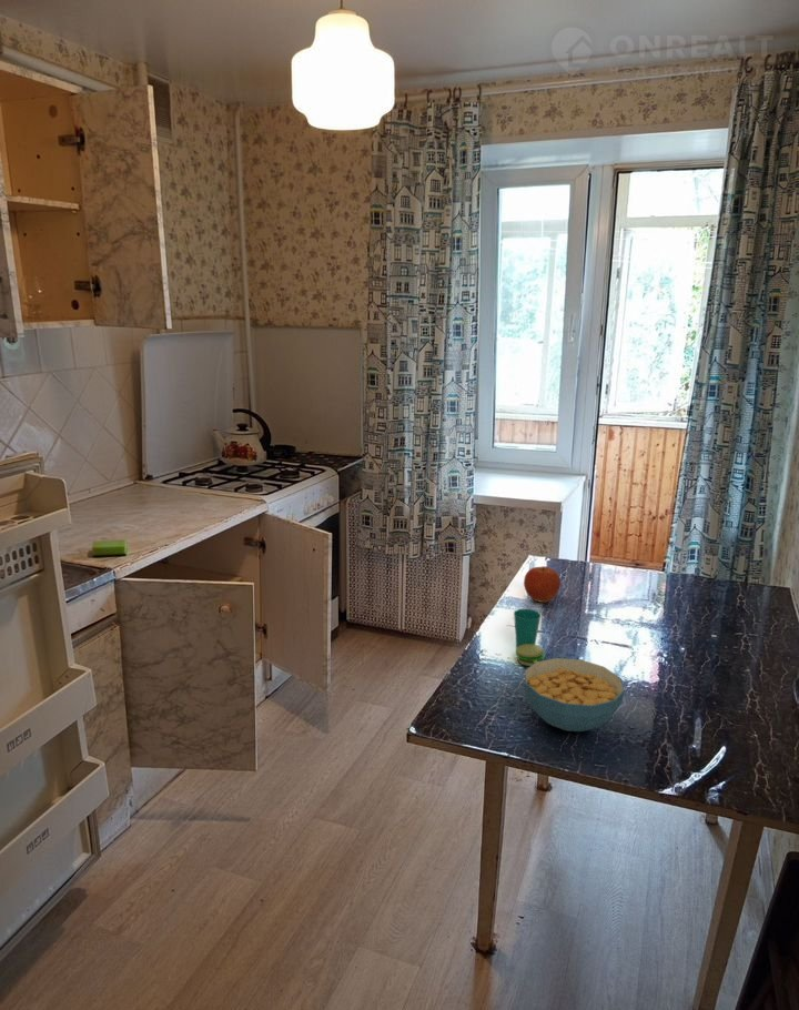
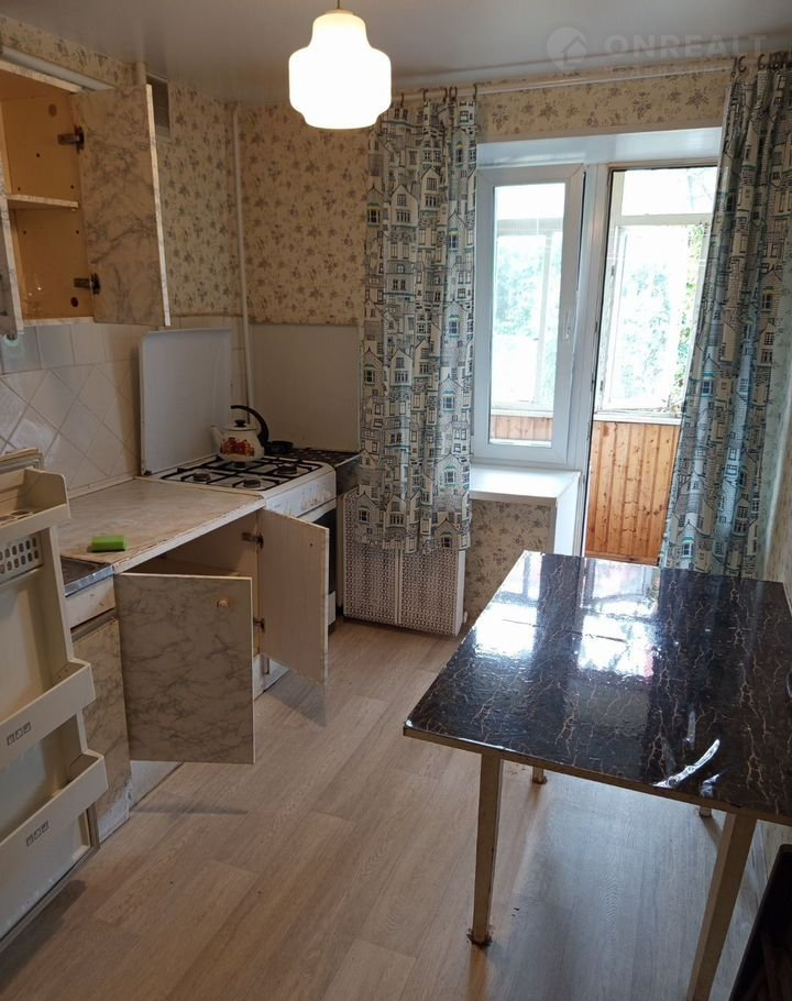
- cereal bowl (572, 701)
- fruit (542, 584)
- cup (528, 637)
